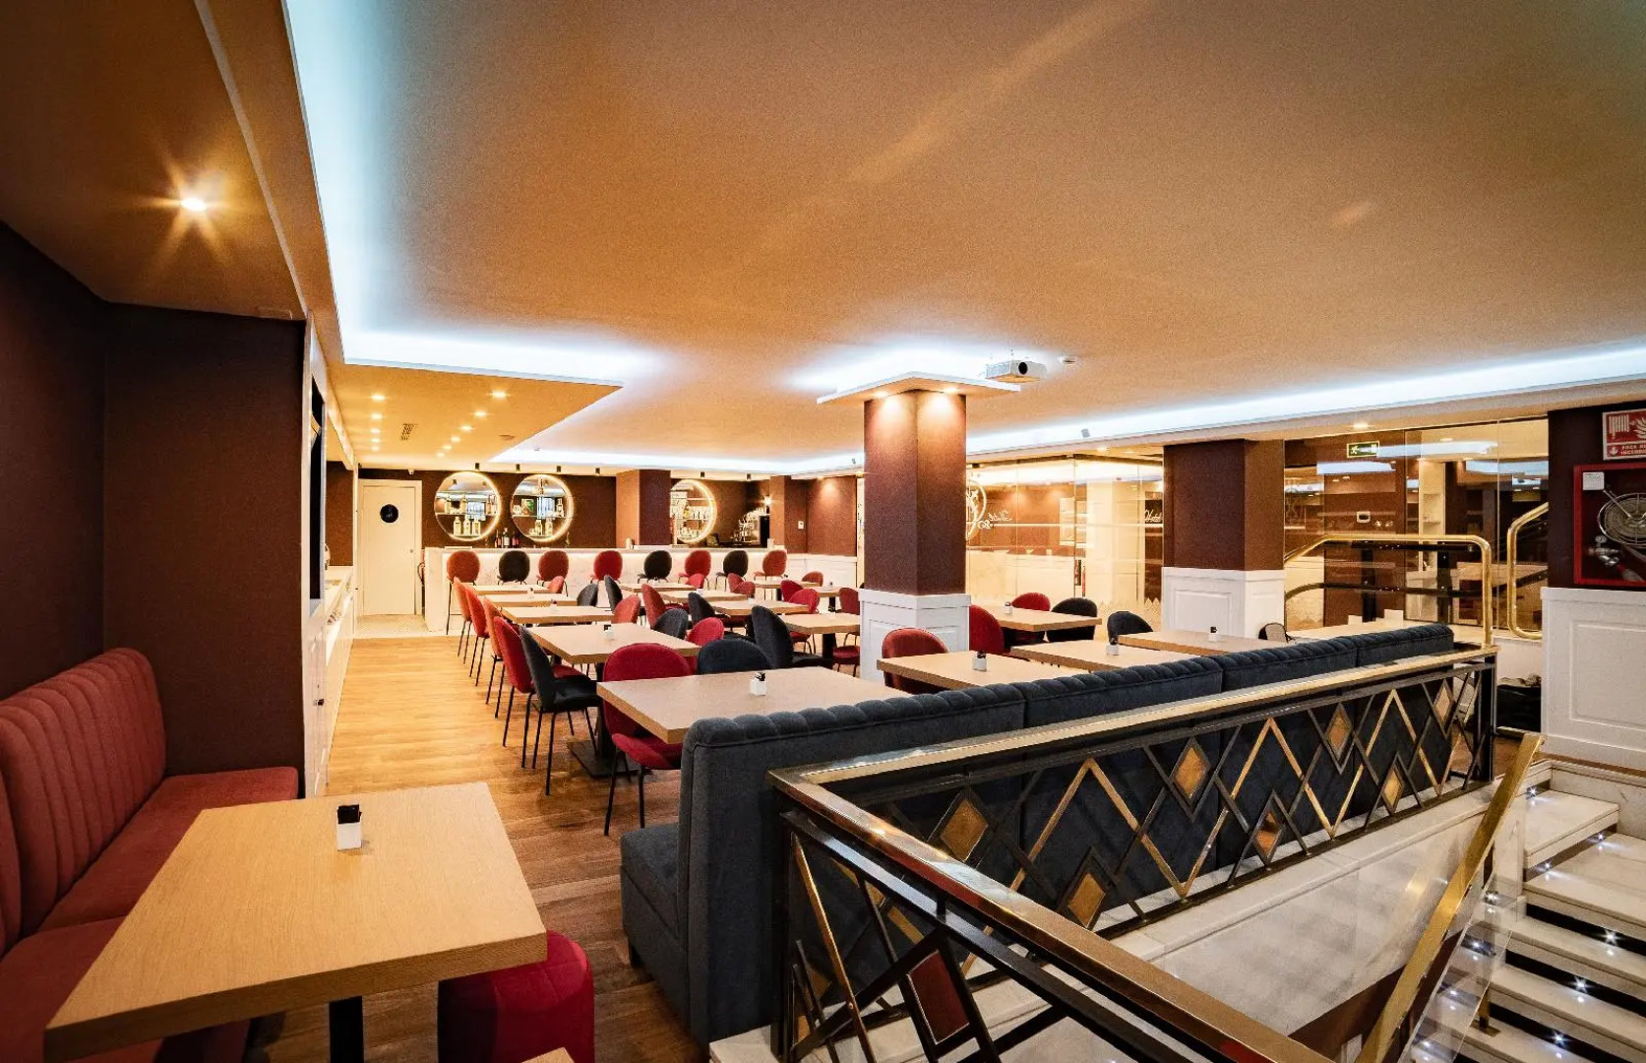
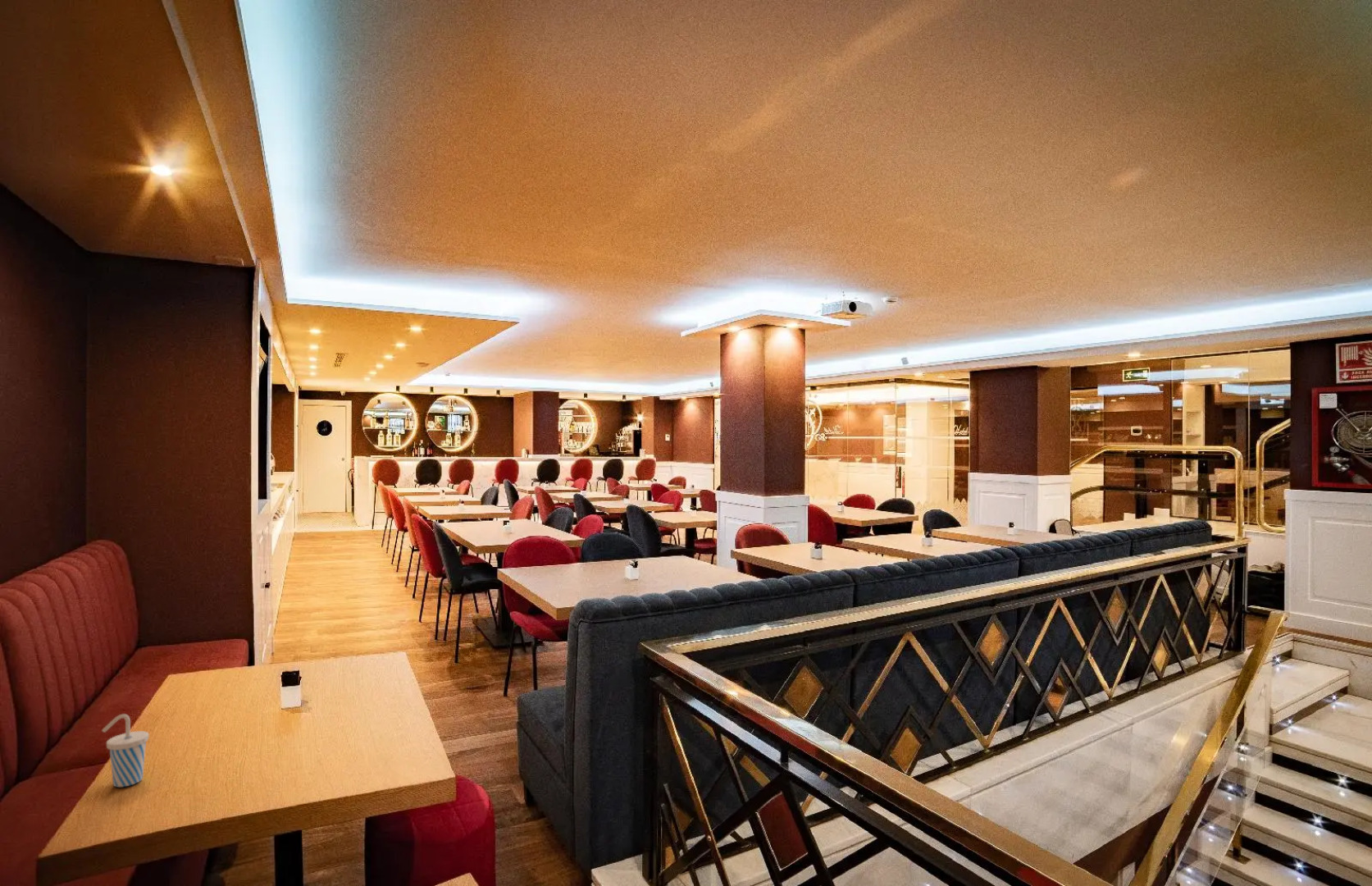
+ cup (125, 748)
